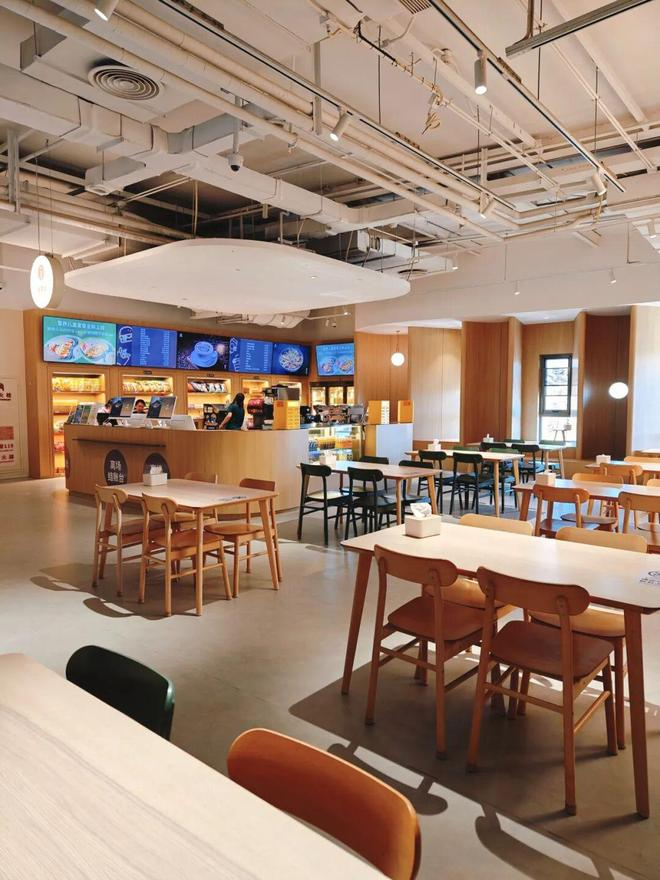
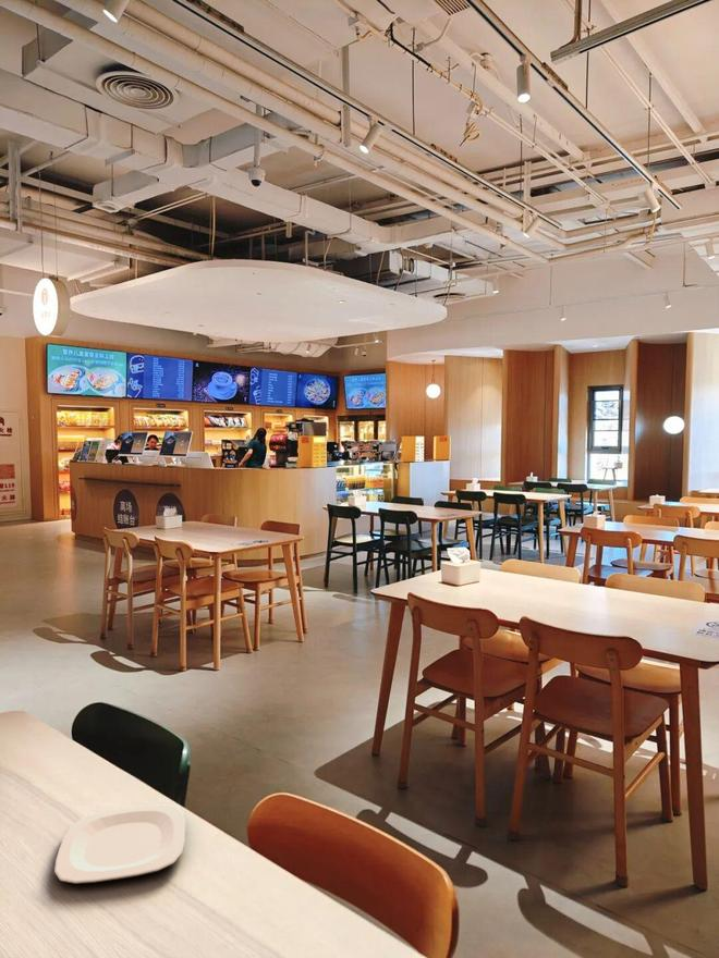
+ plate (123, 843)
